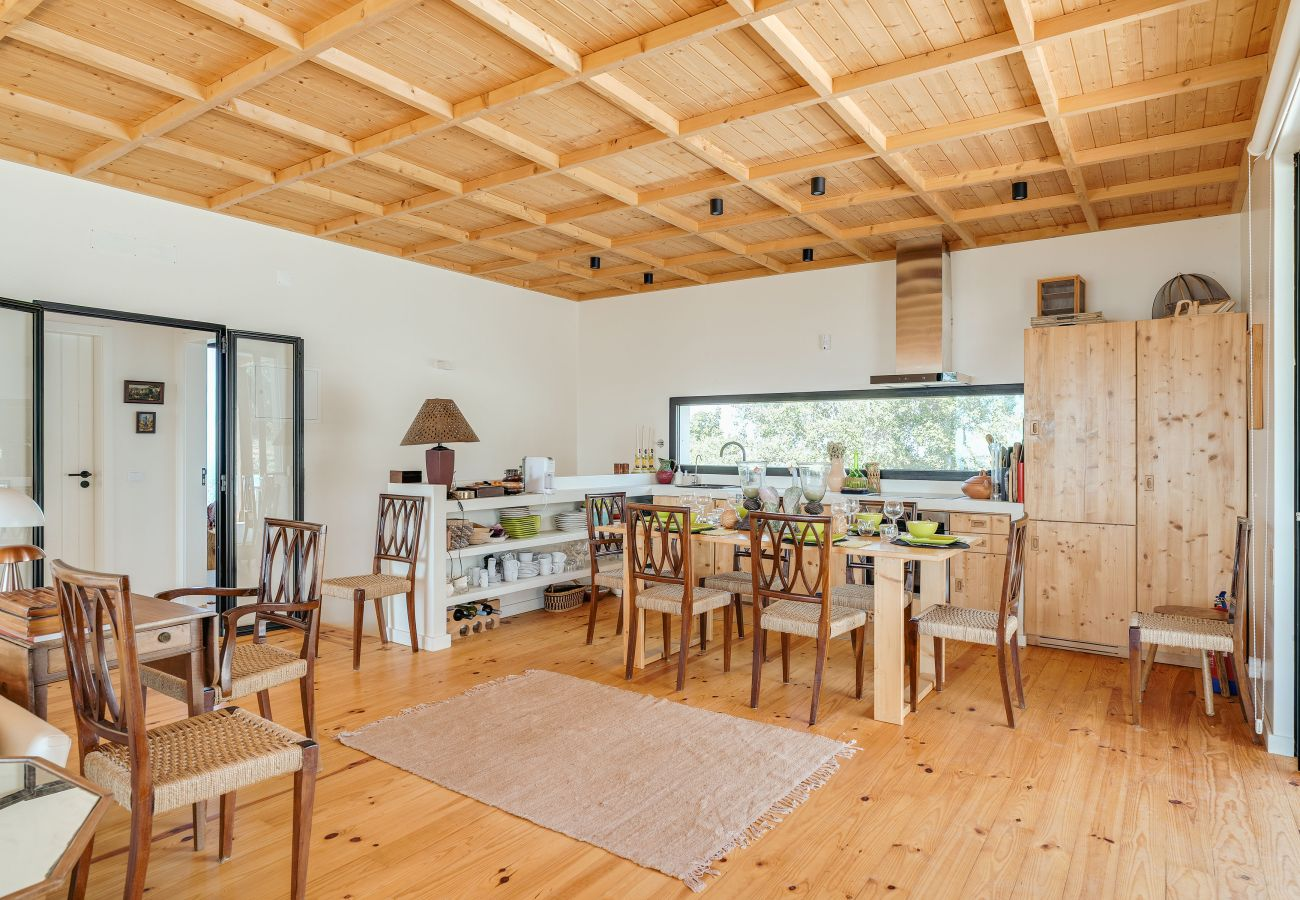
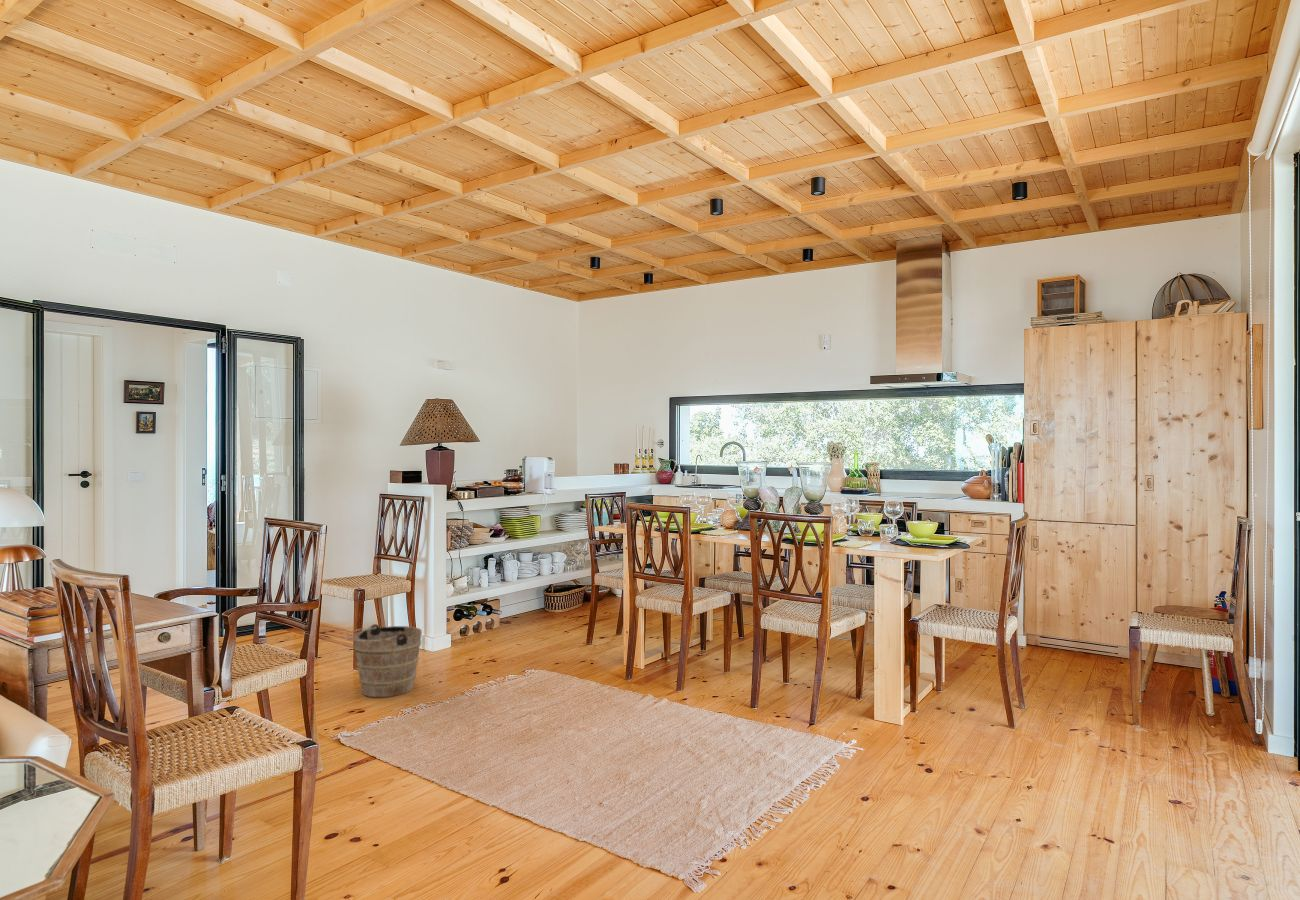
+ bucket (383, 660)
